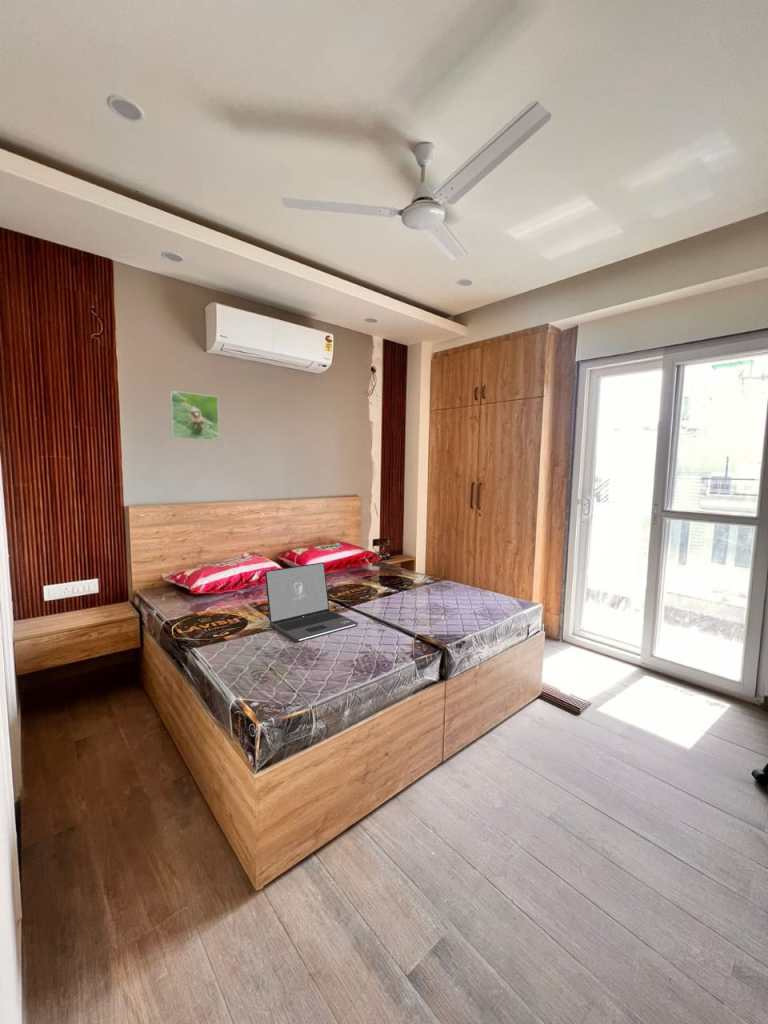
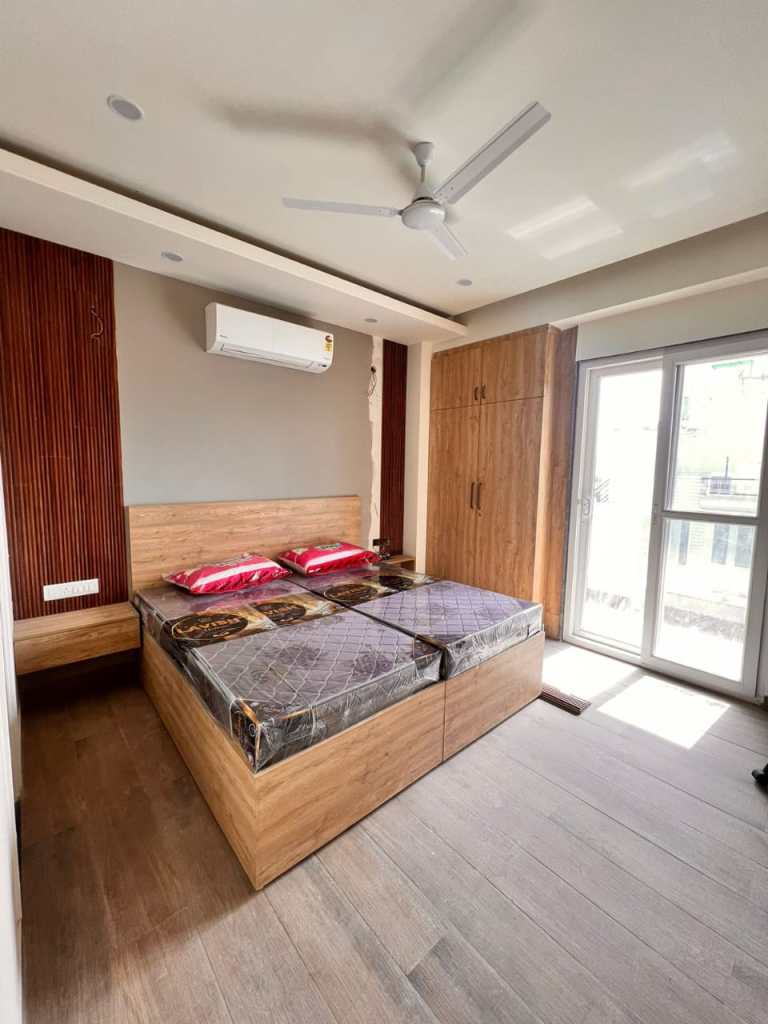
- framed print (195, 416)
- laptop (311, 598)
